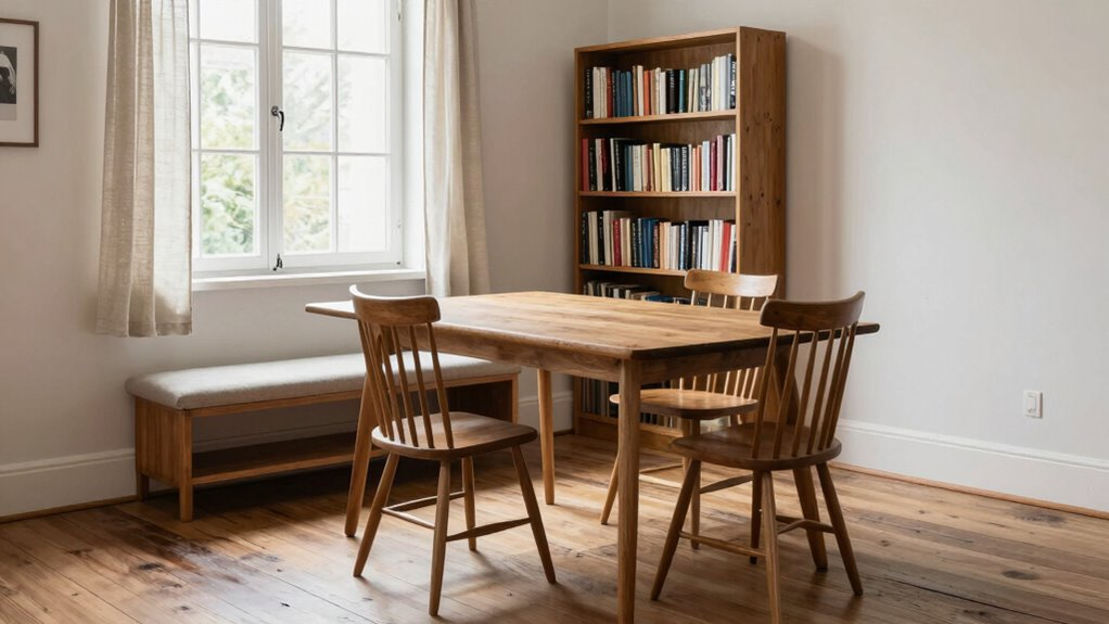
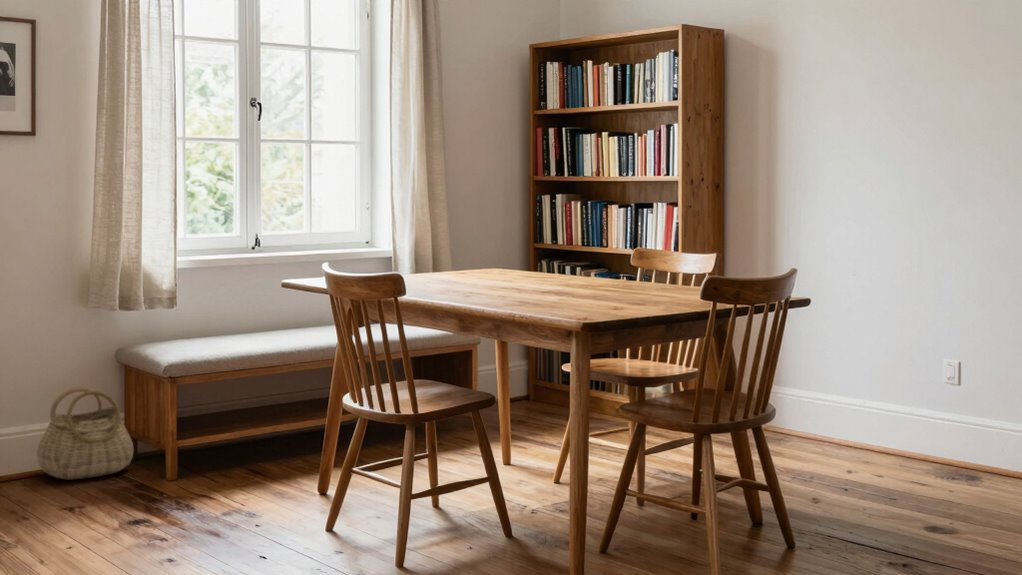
+ basket (85, 431)
